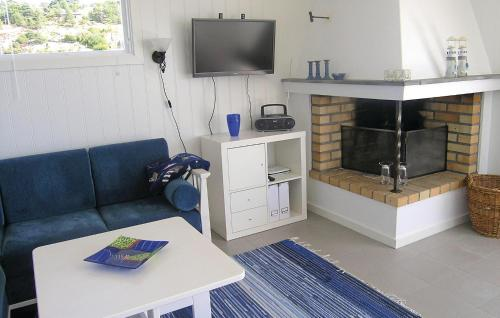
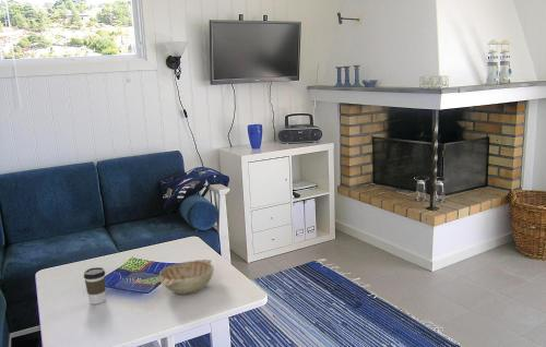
+ coffee cup (95, 286)
+ decorative bowl (187, 278)
